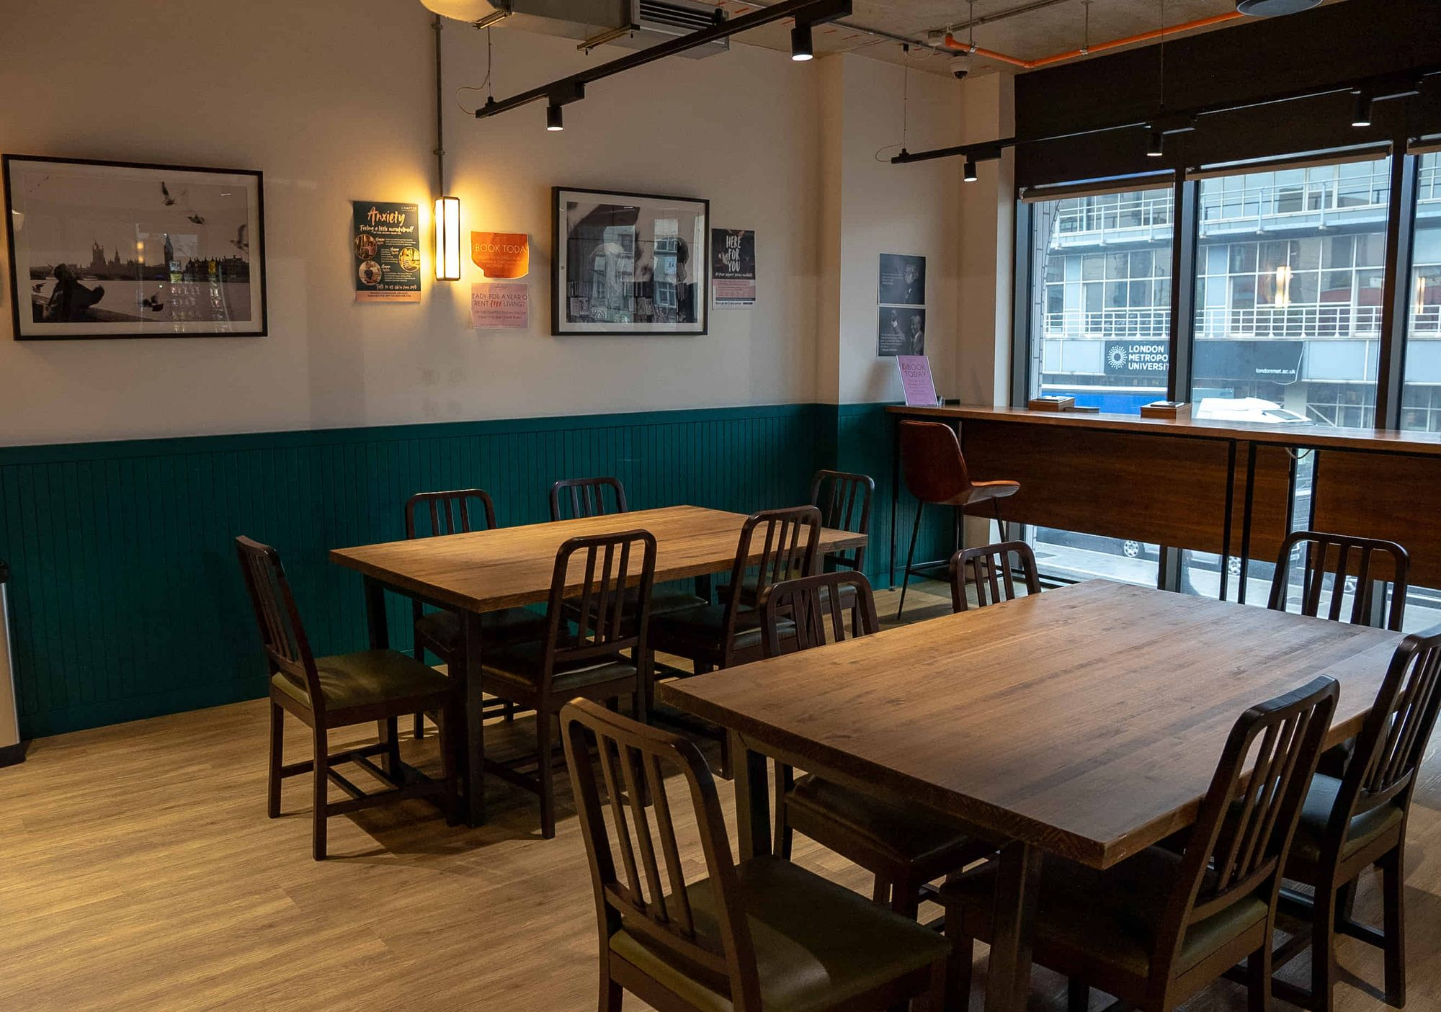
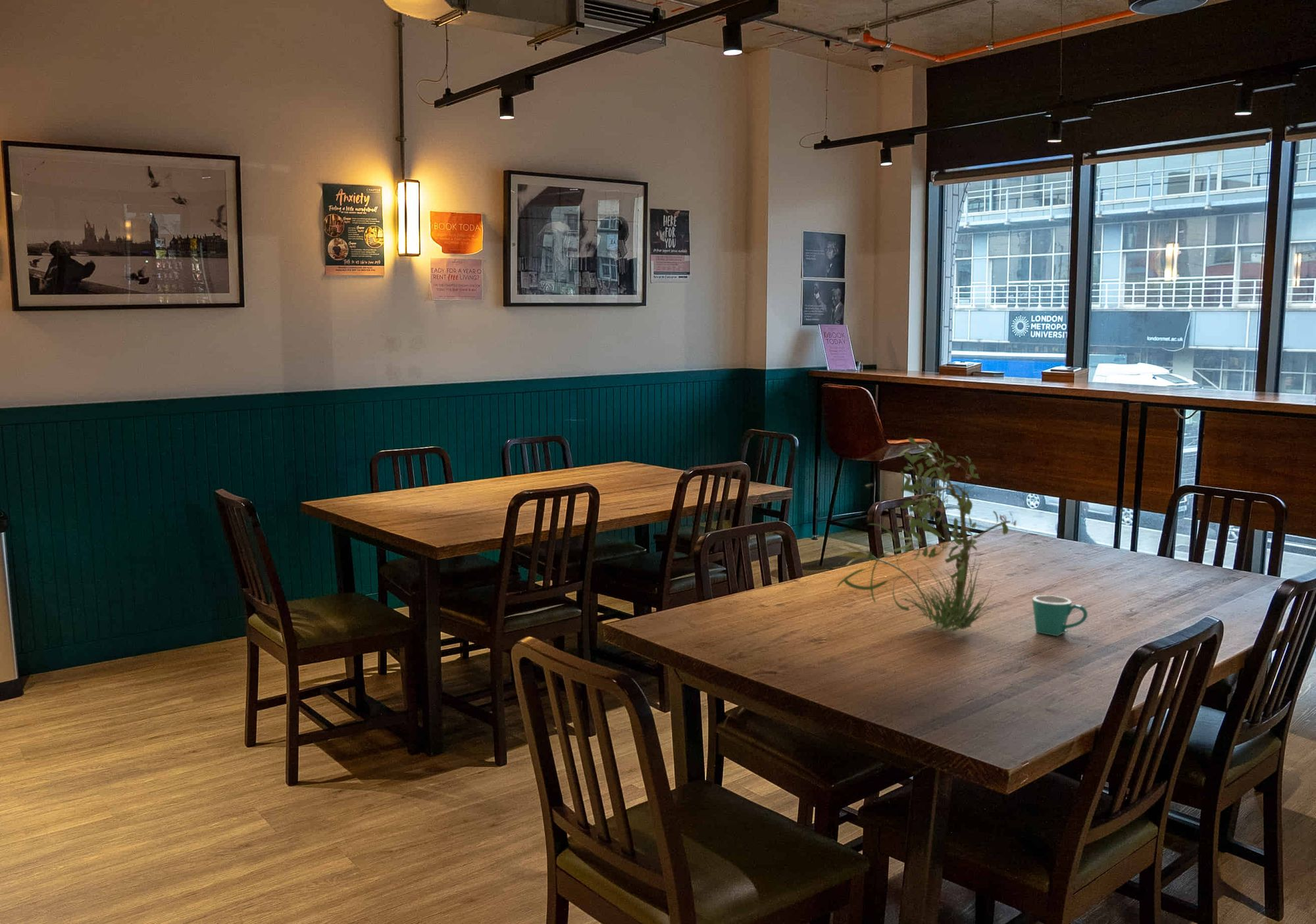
+ mug (1059, 617)
+ plant (917, 535)
